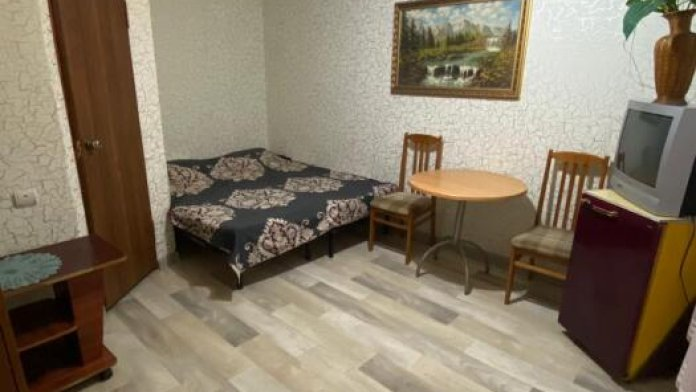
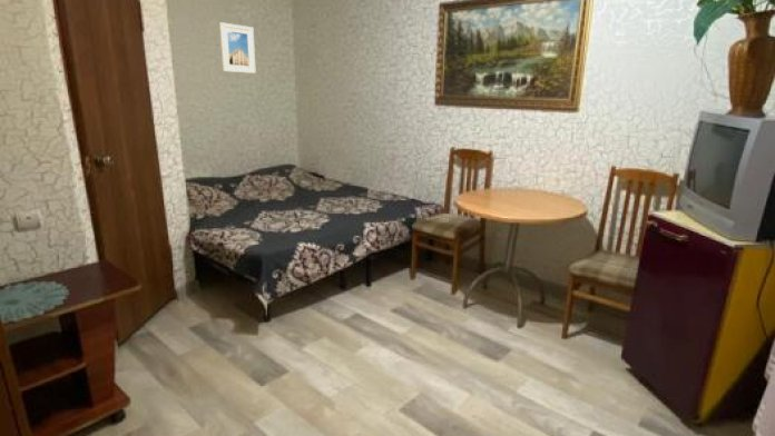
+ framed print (237, 49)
